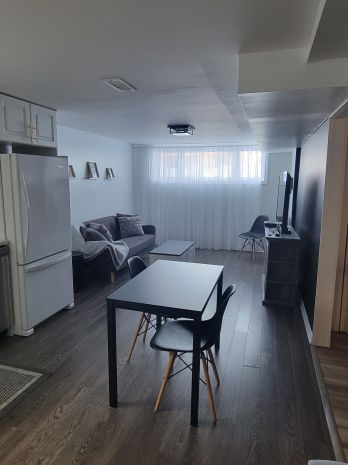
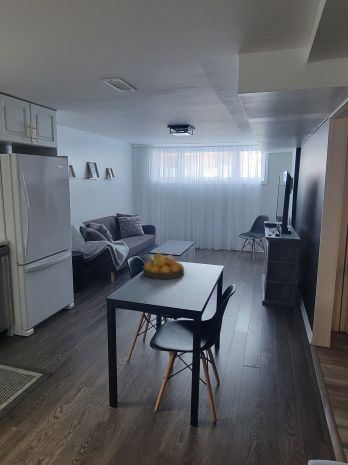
+ fruit bowl (163, 264)
